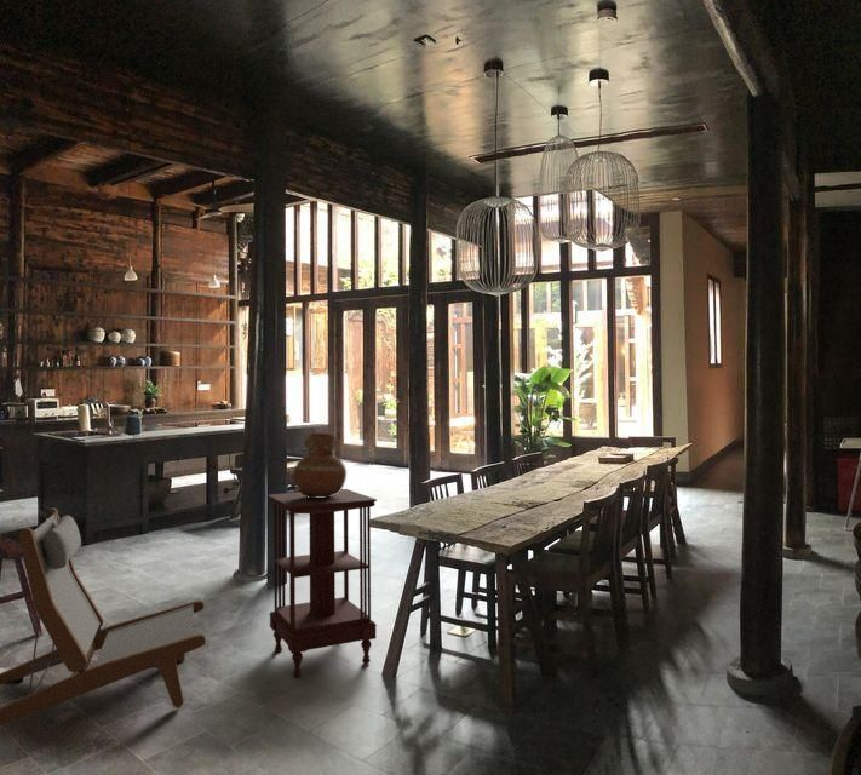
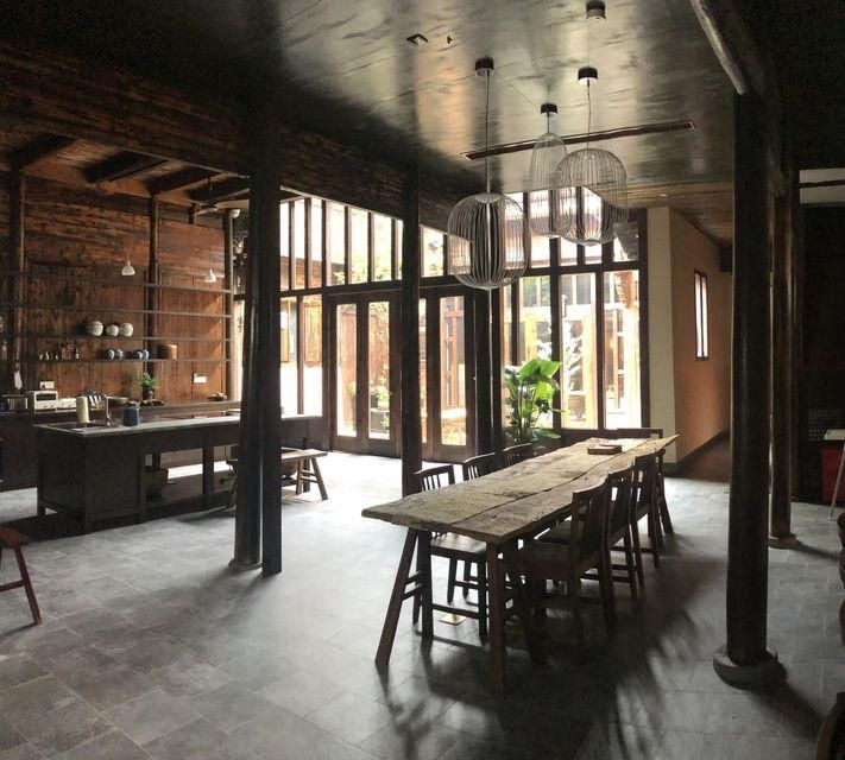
- lounge chair (94, 604)
- side table (321, 576)
- vase (318, 464)
